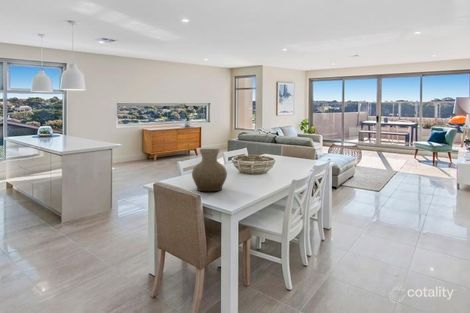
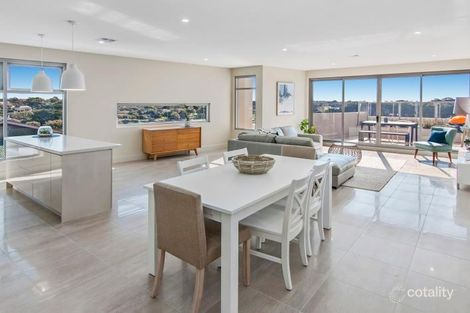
- vase (209, 169)
